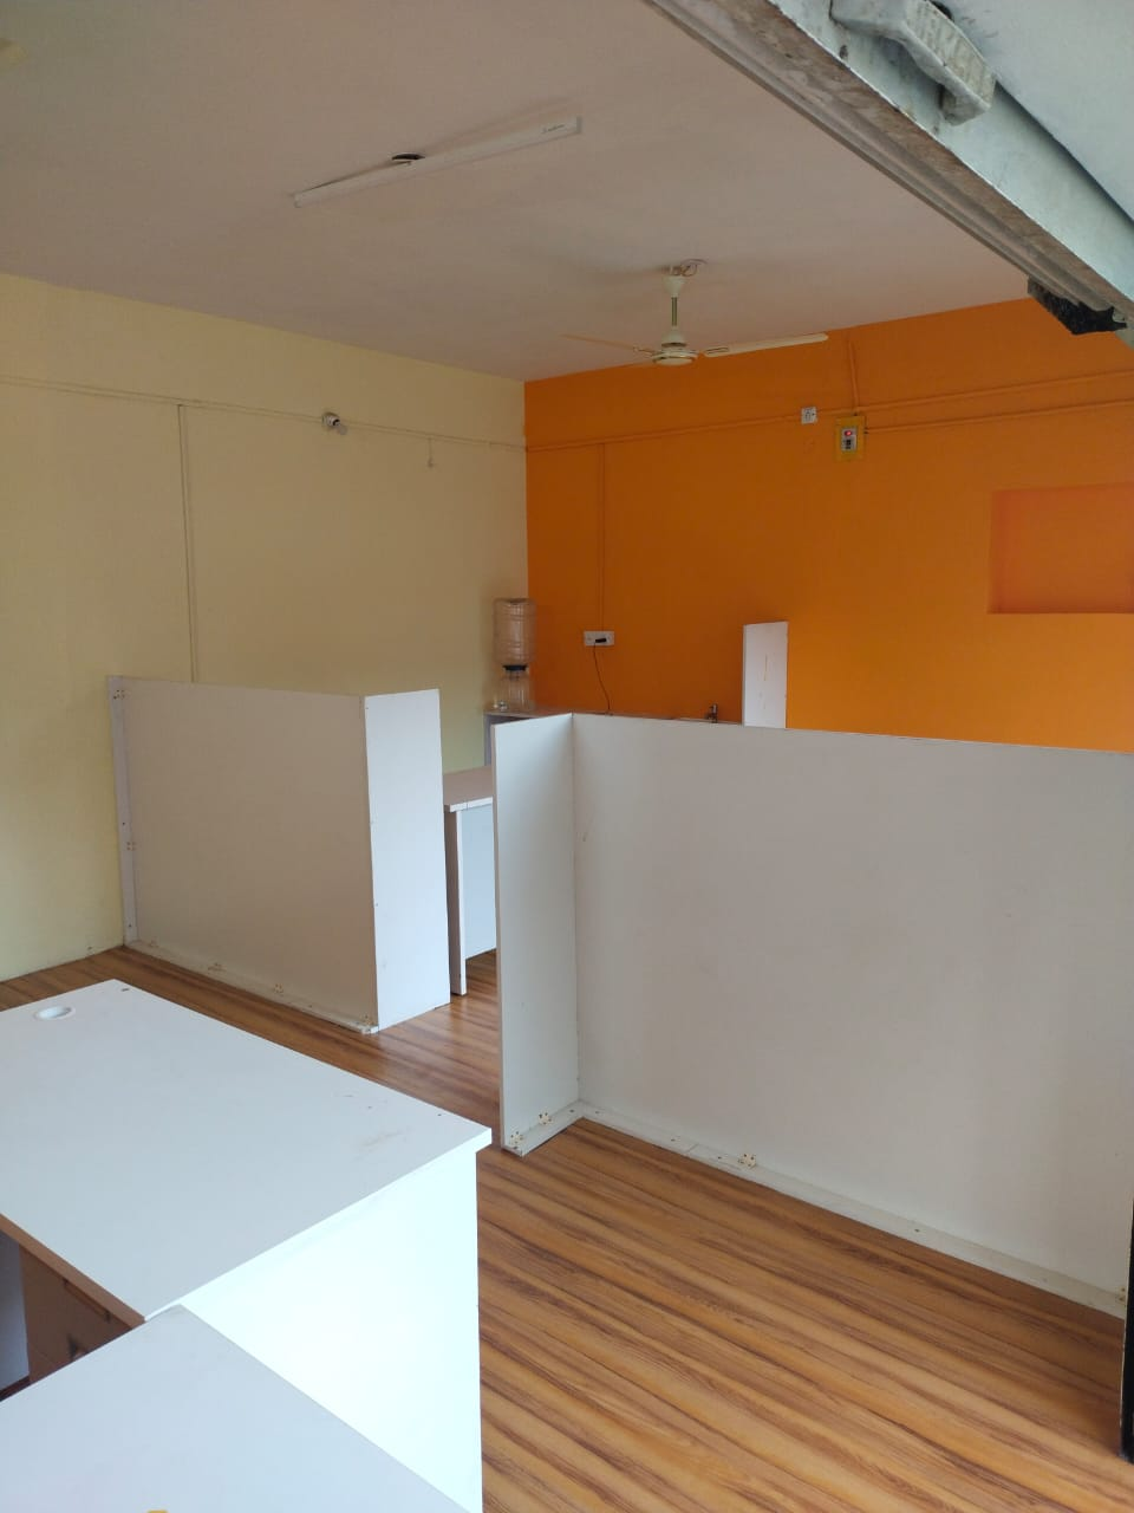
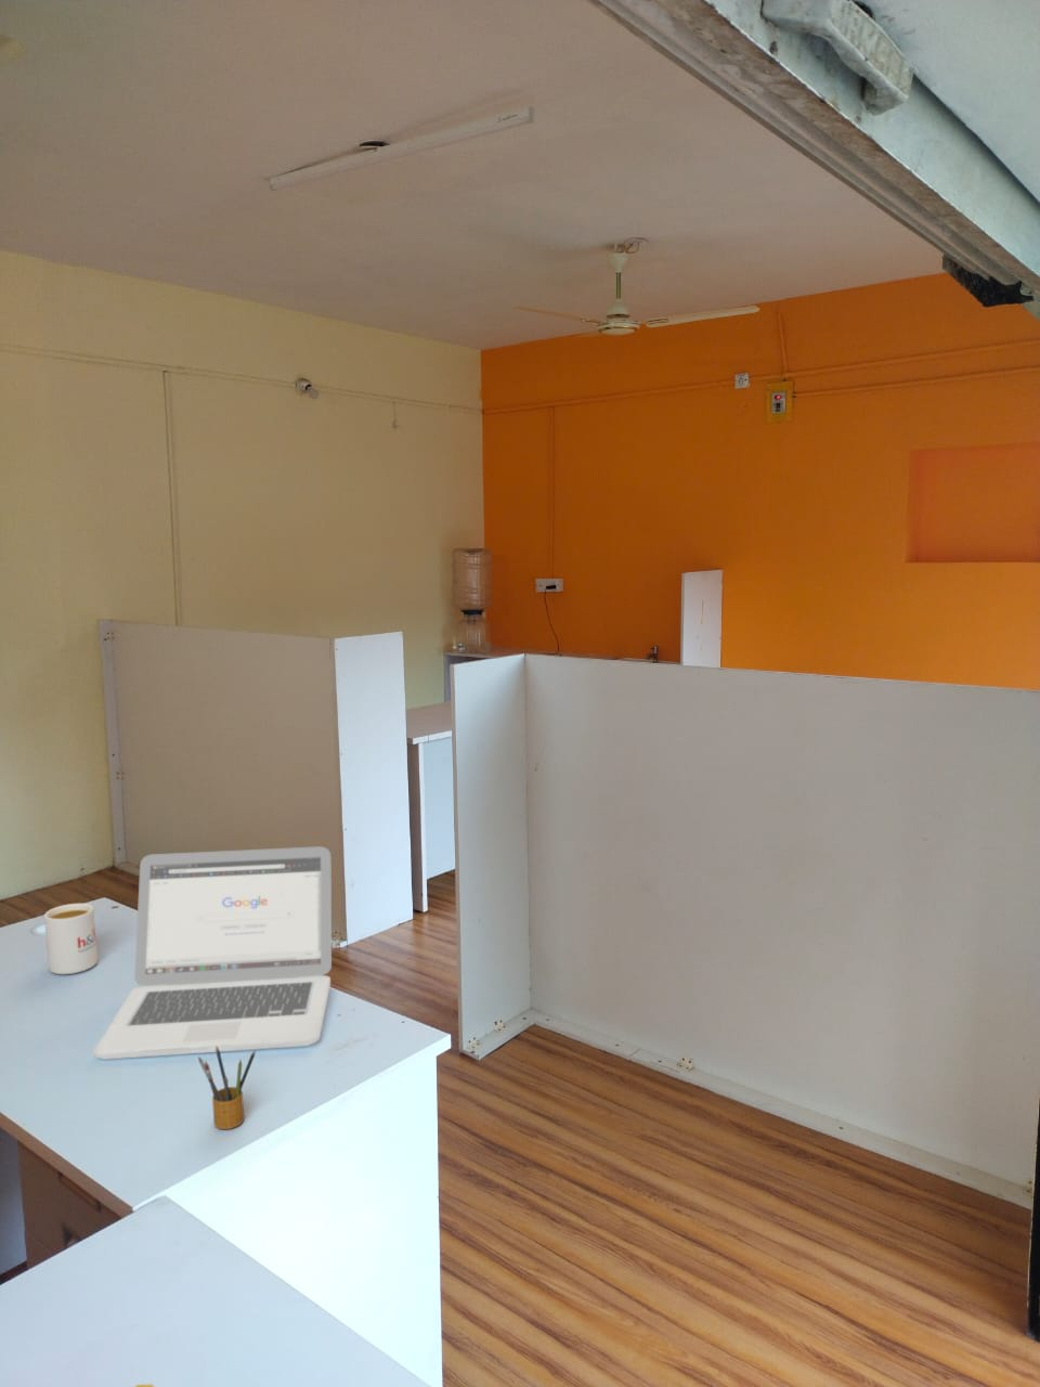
+ mug (72, 935)
+ laptop (222, 943)
+ pencil box (228, 1087)
